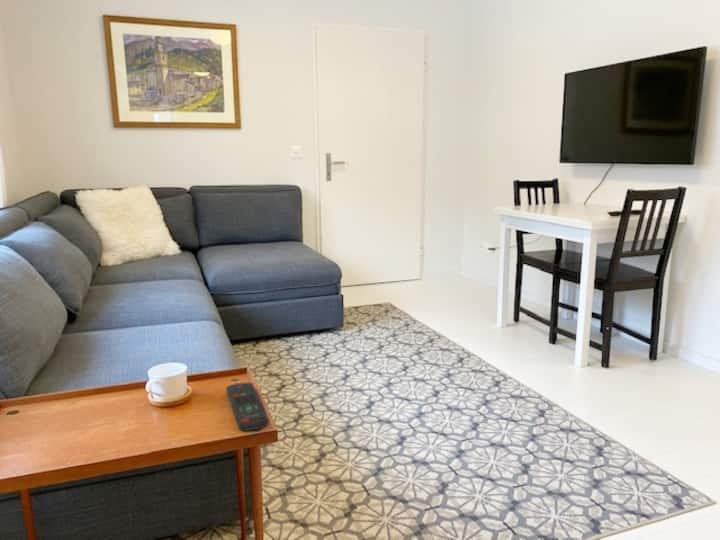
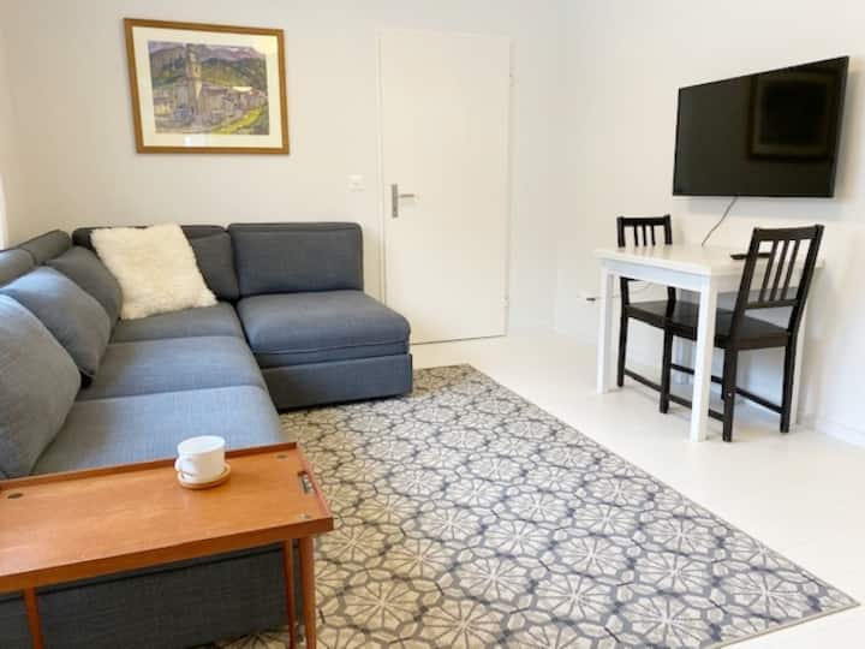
- remote control (246, 404)
